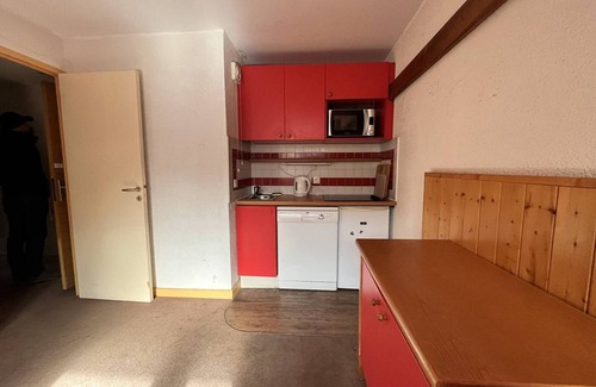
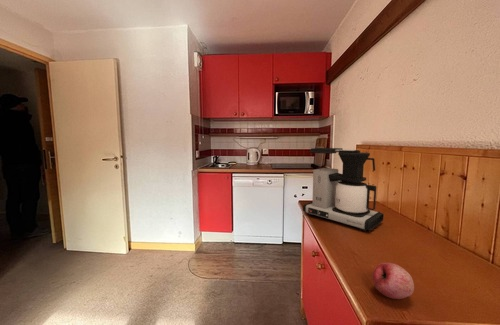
+ fruit (392, 280)
+ coffee maker (342, 184)
